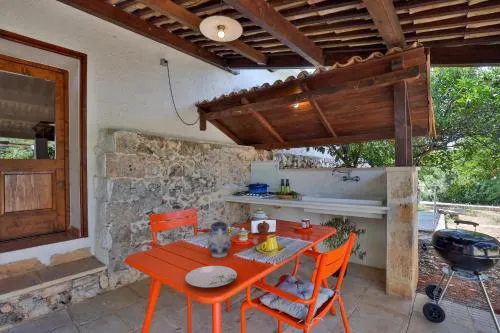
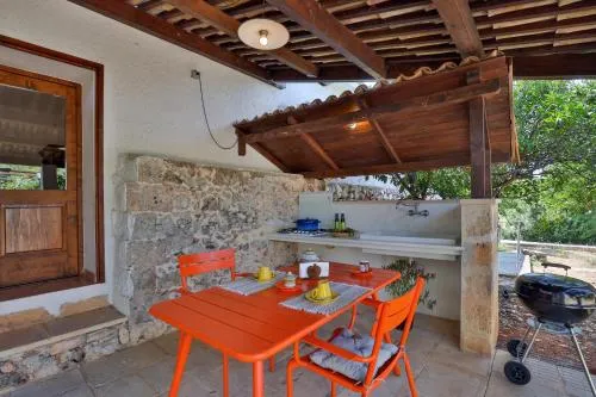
- plate (211, 278)
- teapot (219, 235)
